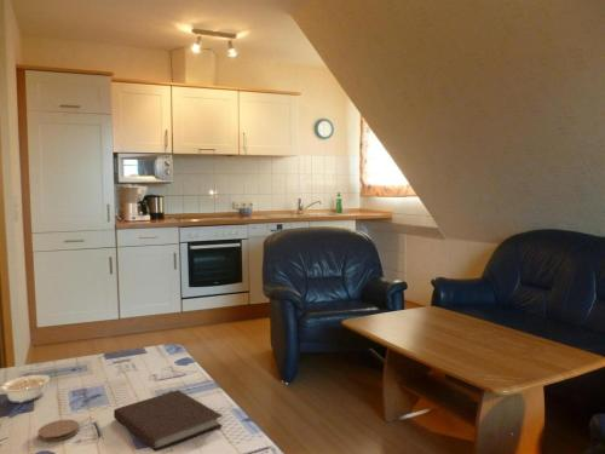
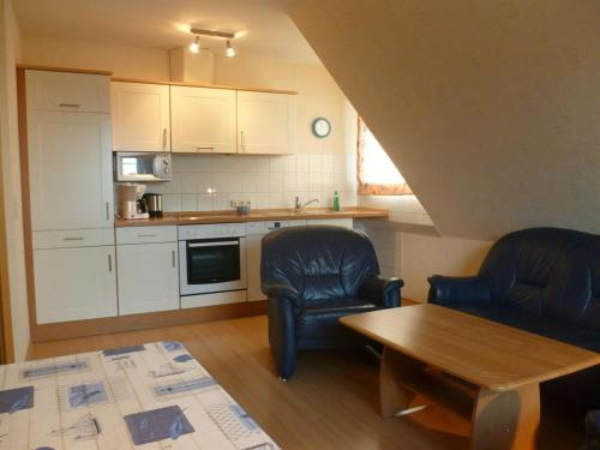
- legume (24, 389)
- coaster (58, 430)
- notebook (167, 416)
